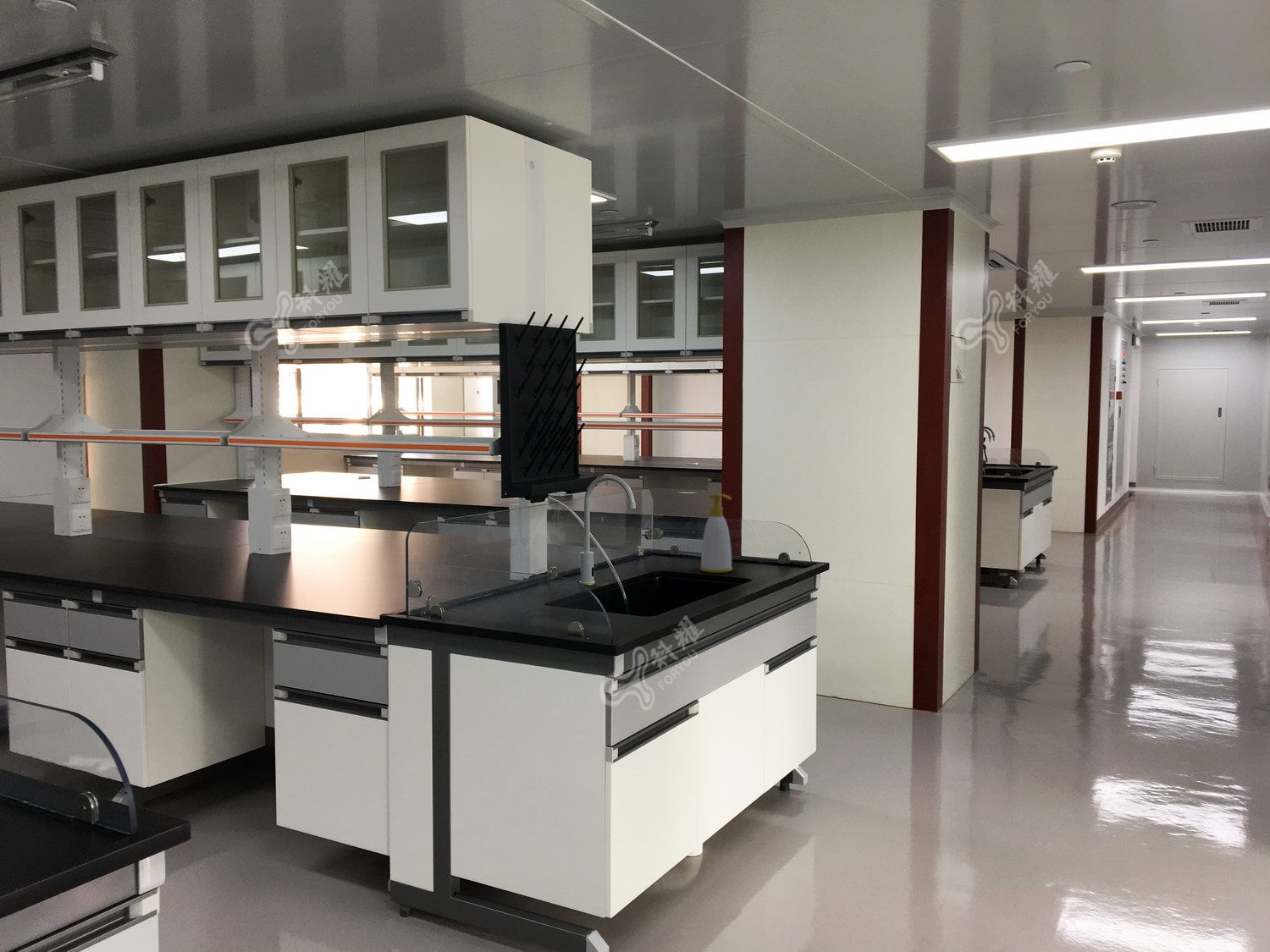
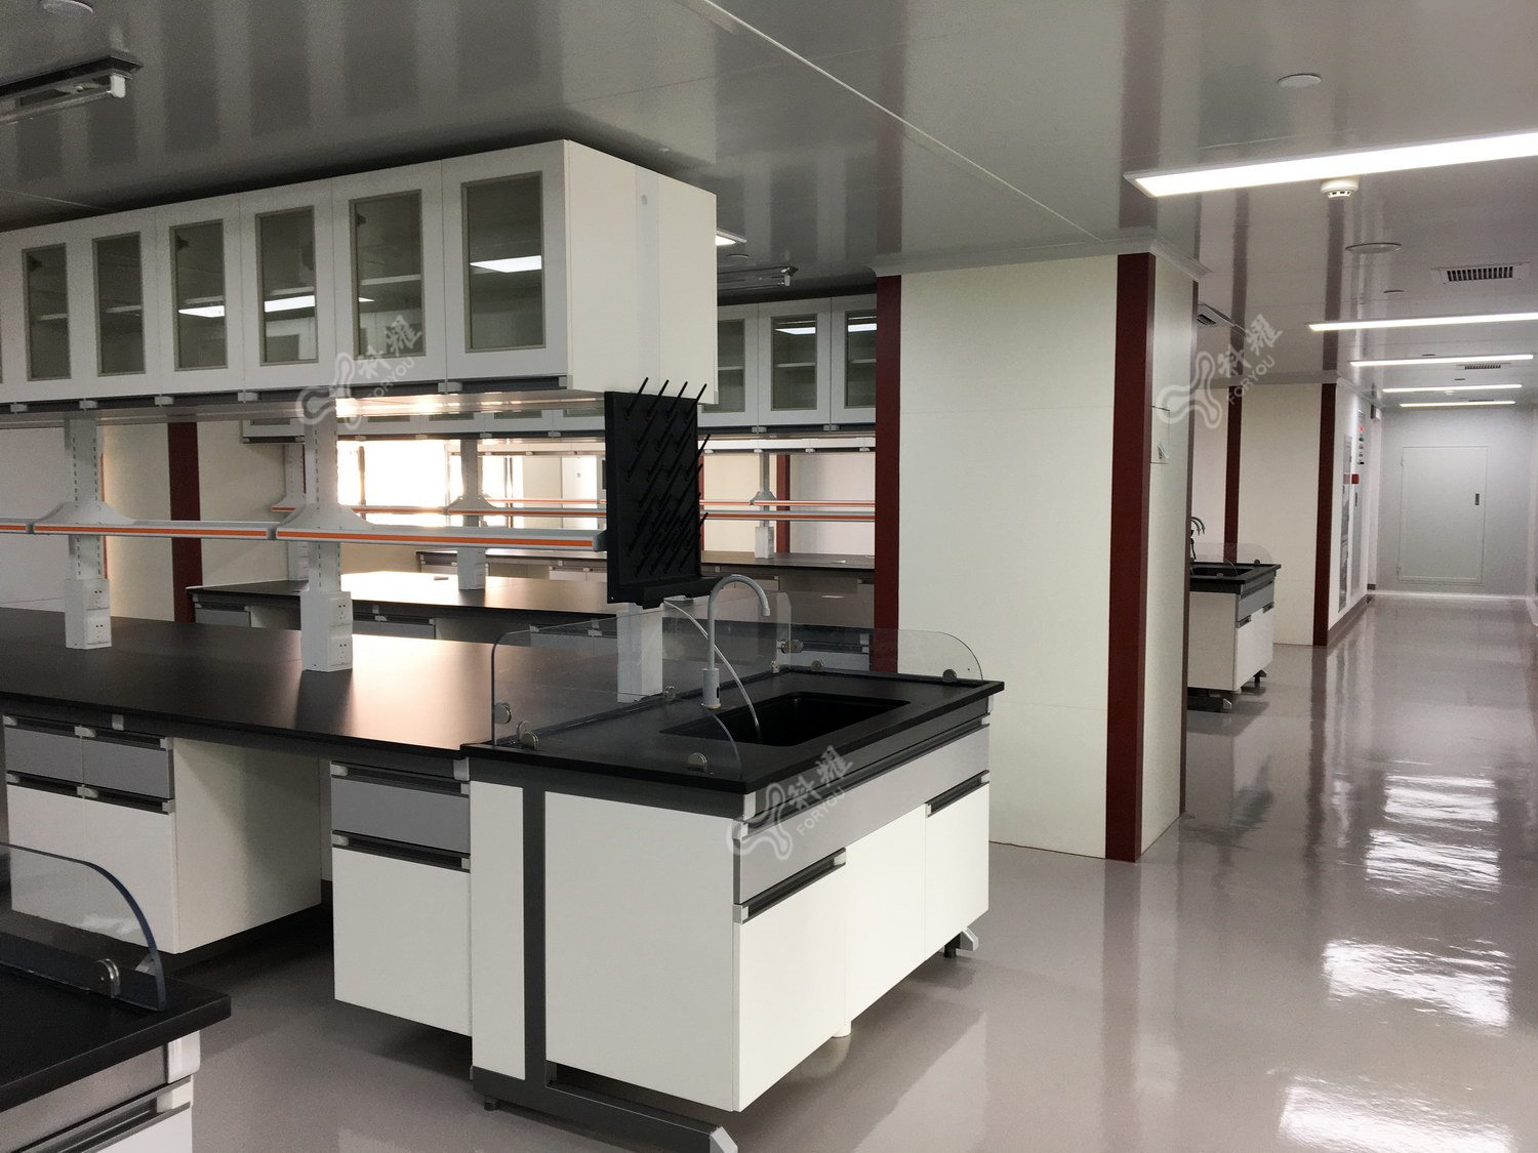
- soap bottle (716, 532)
